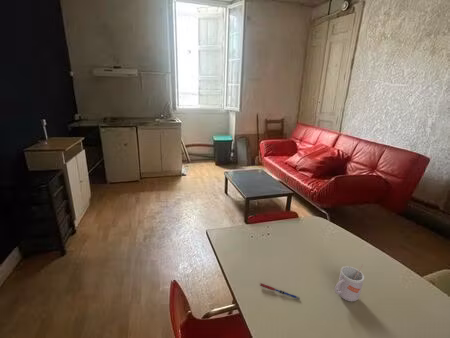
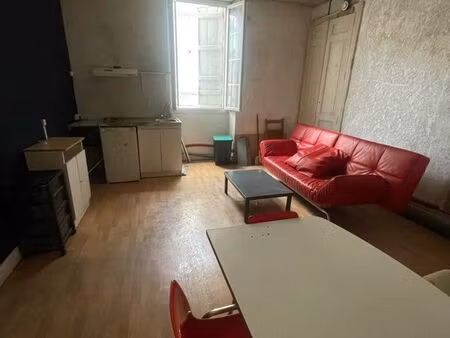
- pen (279, 290)
- mug (347, 282)
